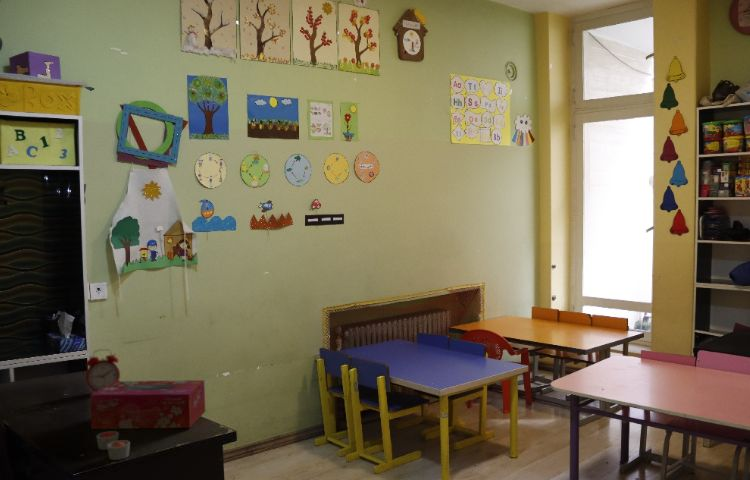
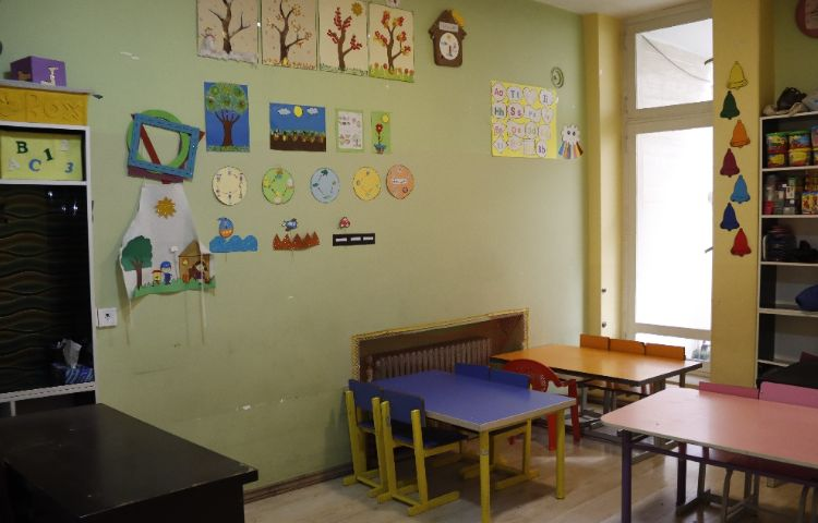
- candle (113, 444)
- alarm clock (102, 370)
- tissue box (149, 403)
